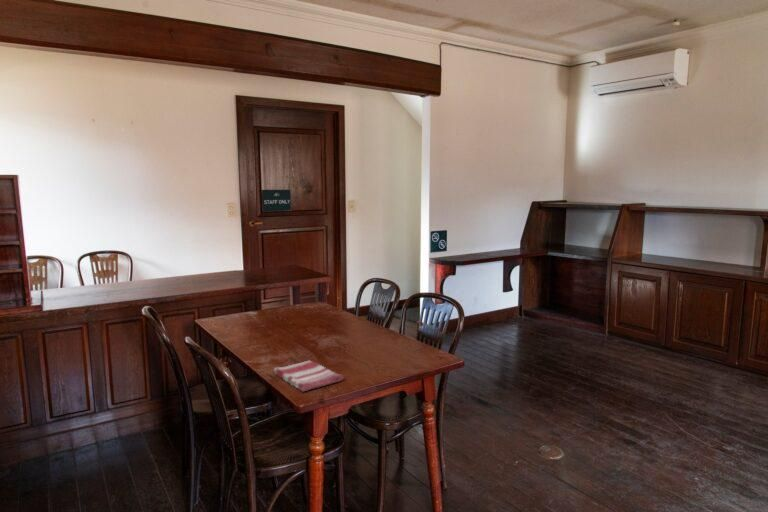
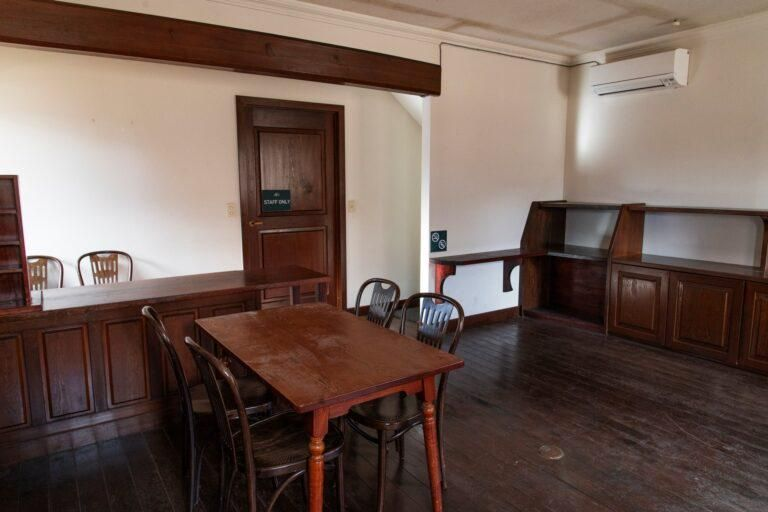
- dish towel (307, 373)
